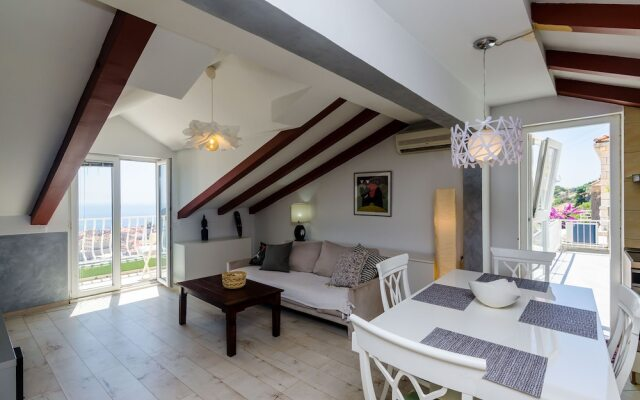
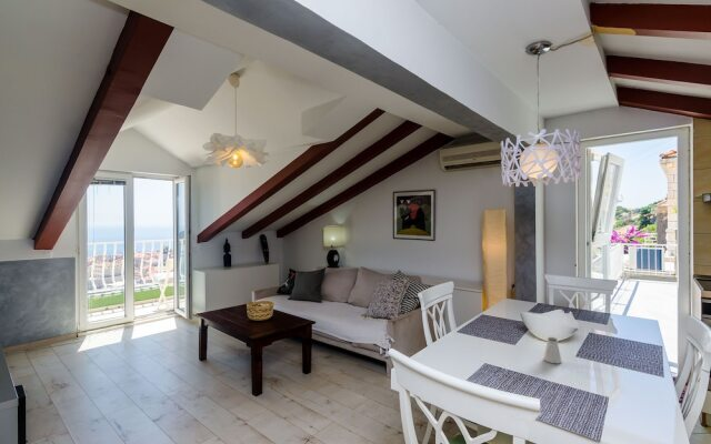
+ saltshaker (552, 349)
